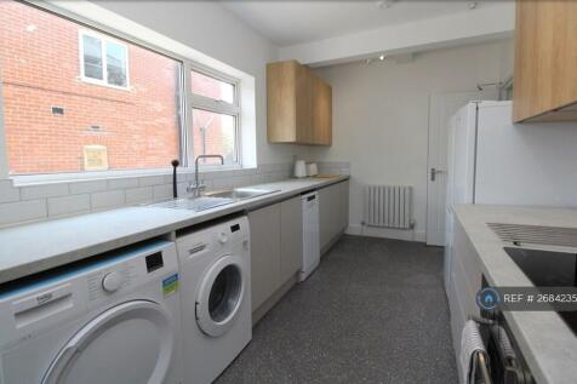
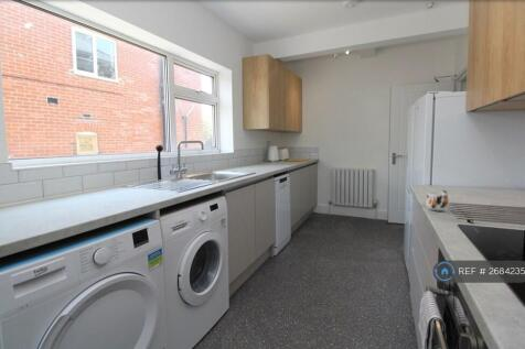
+ mug (436, 199)
